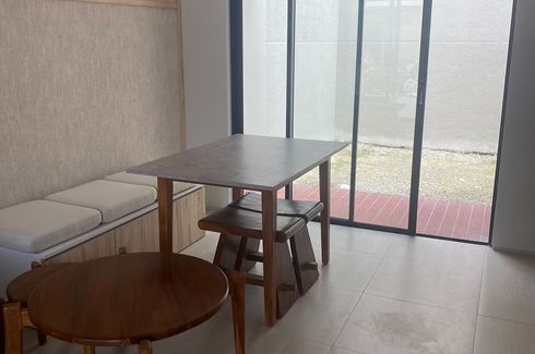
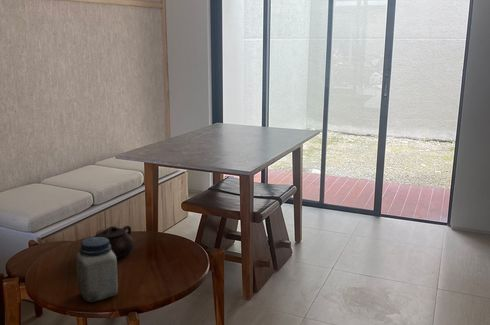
+ jar (96, 267)
+ teapot (112, 239)
